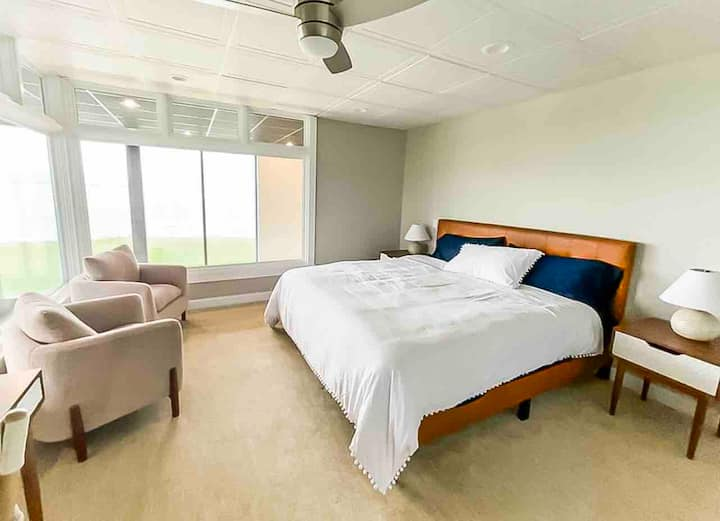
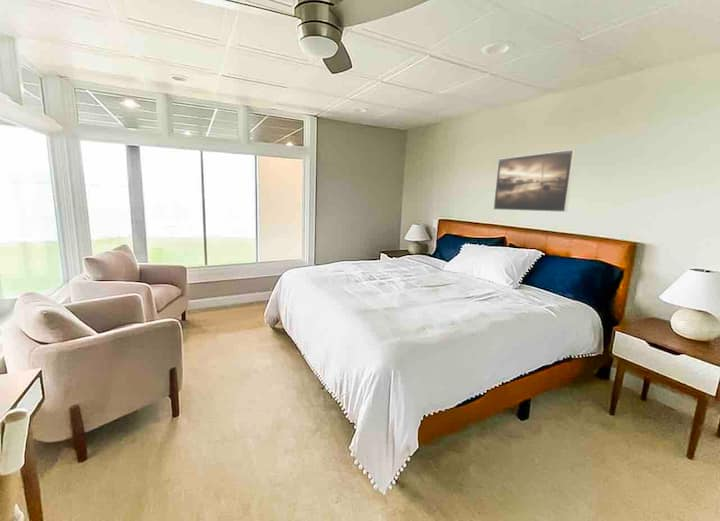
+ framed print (529, 183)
